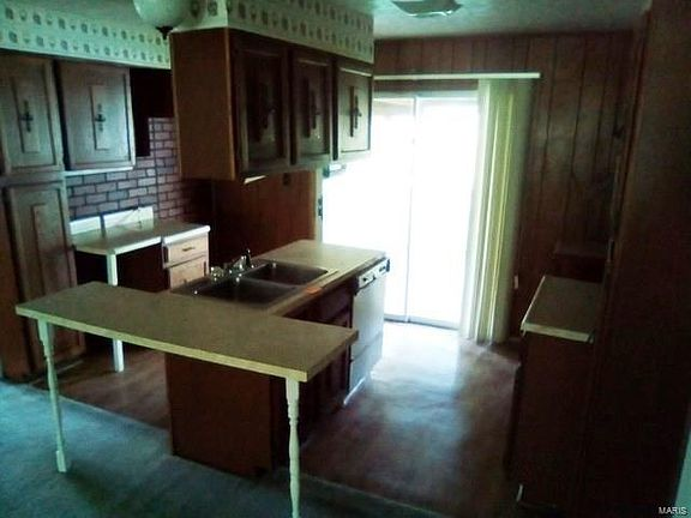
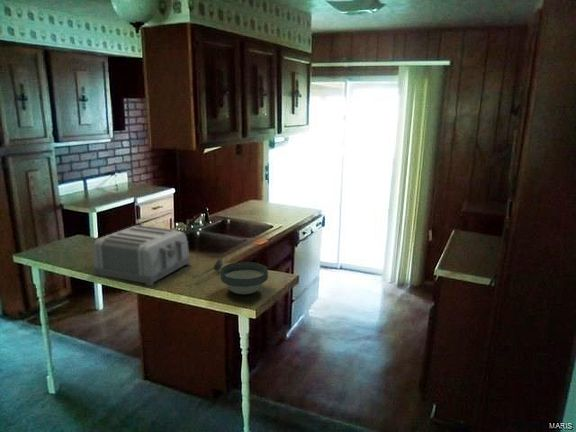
+ bowl (244, 280)
+ toaster (145, 252)
+ soupspoon (209, 269)
